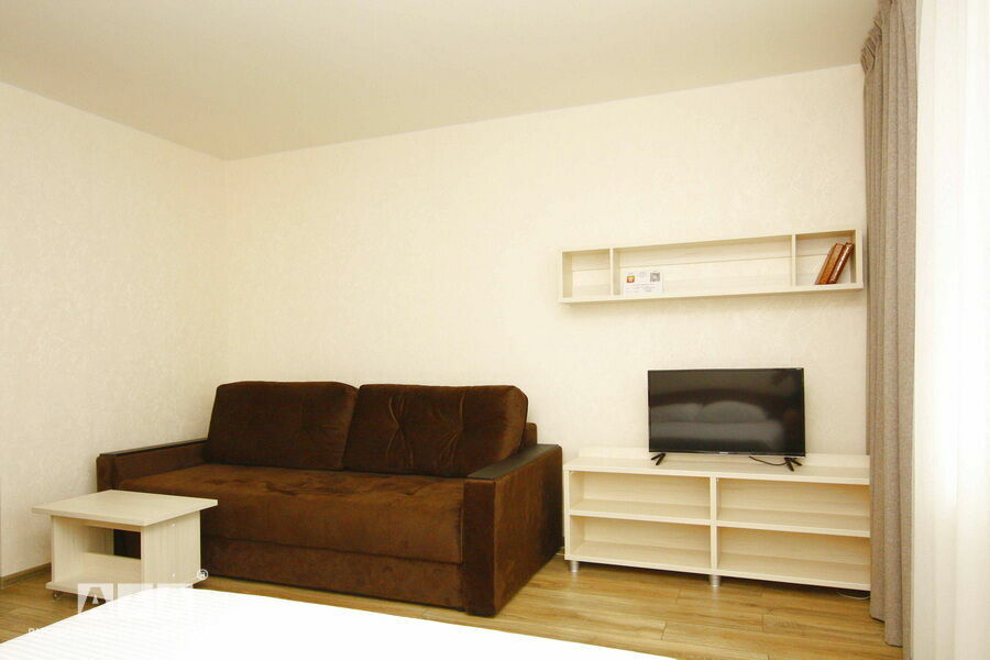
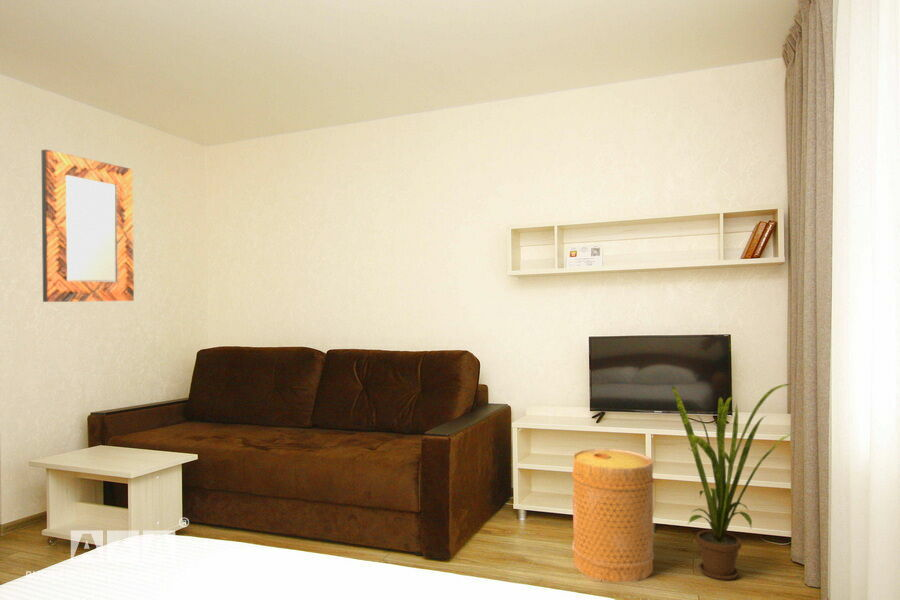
+ home mirror (91, 230)
+ basket (612, 511)
+ house plant (728, 476)
